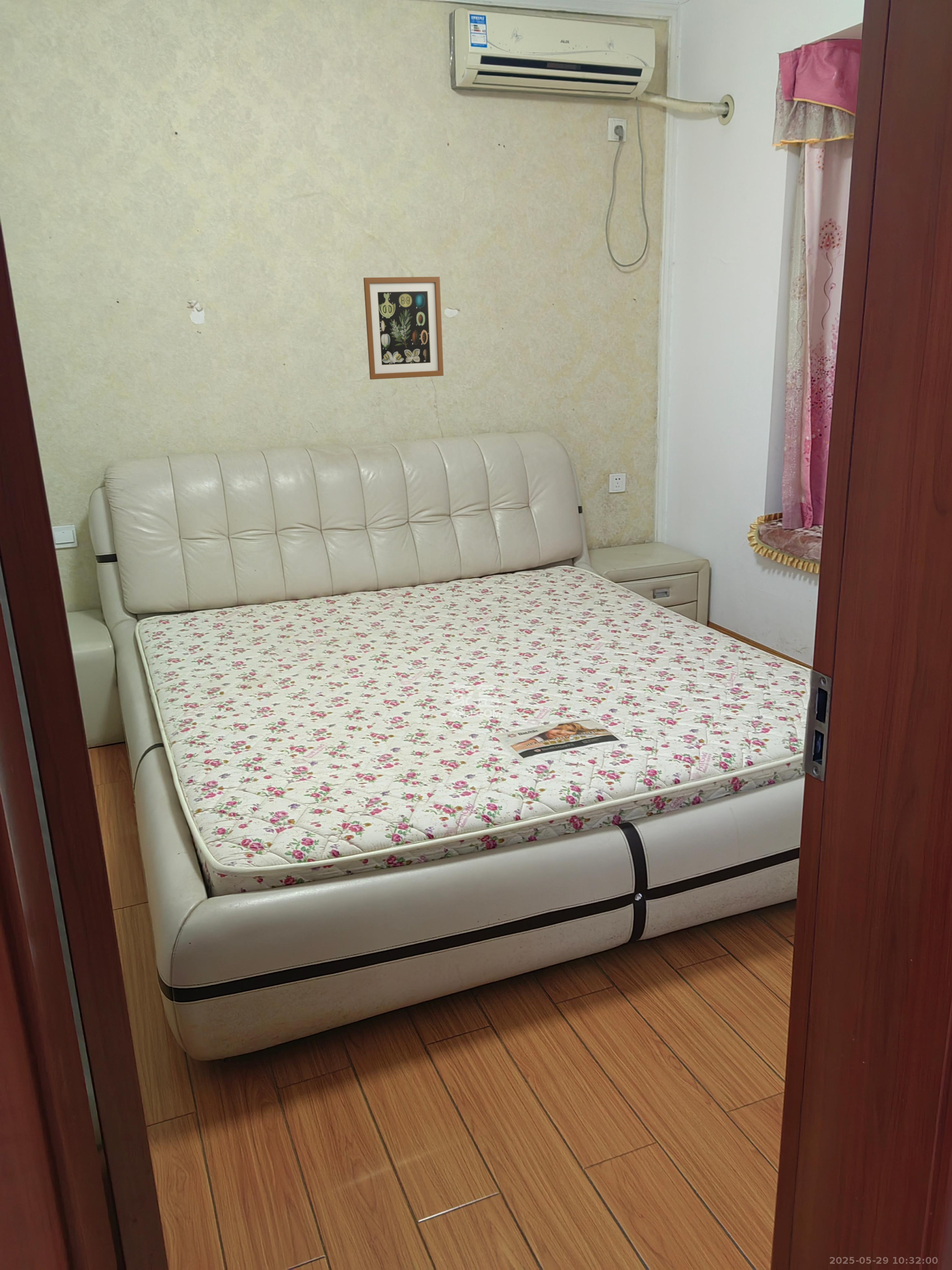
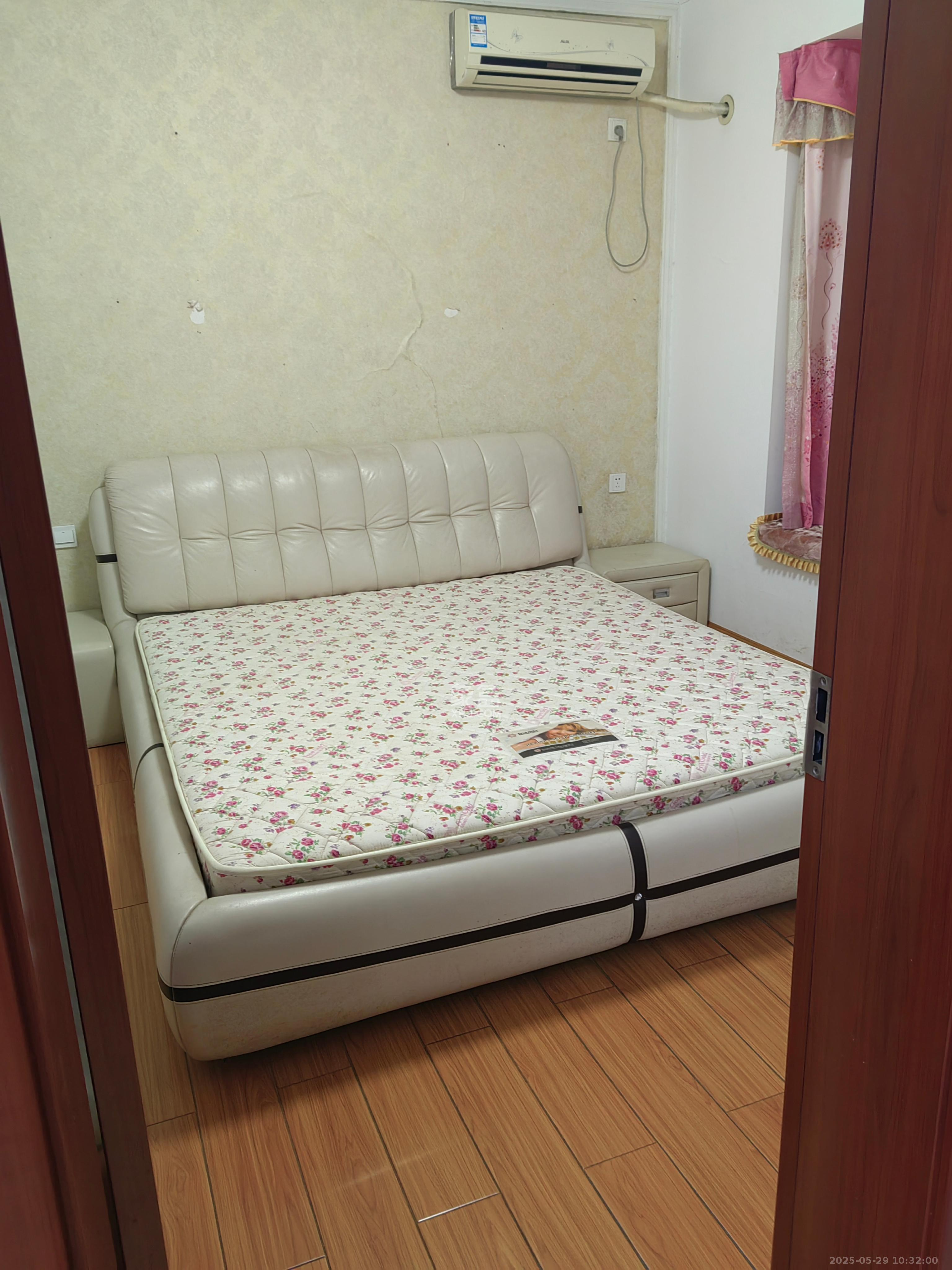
- wall art (405, 328)
